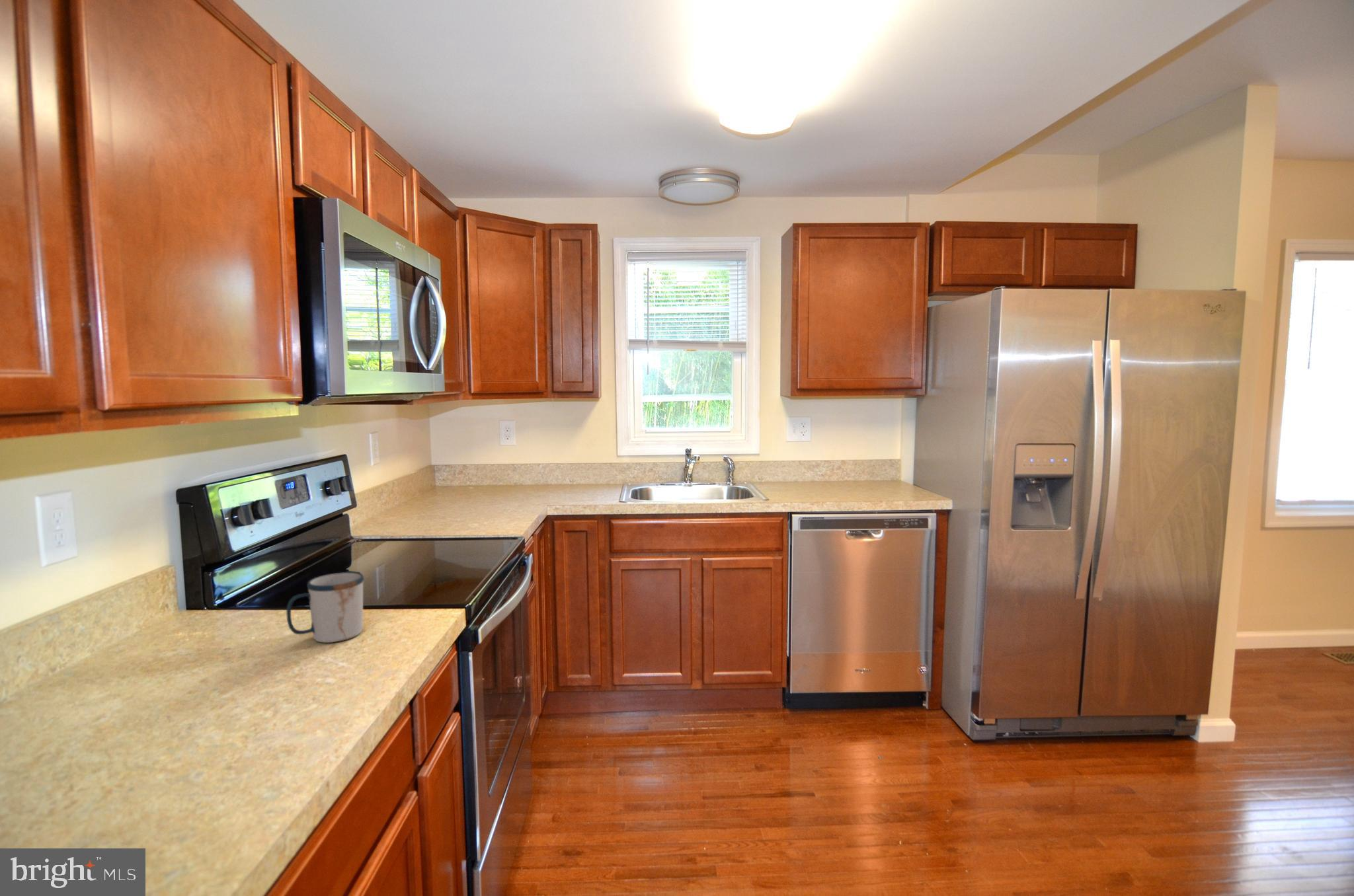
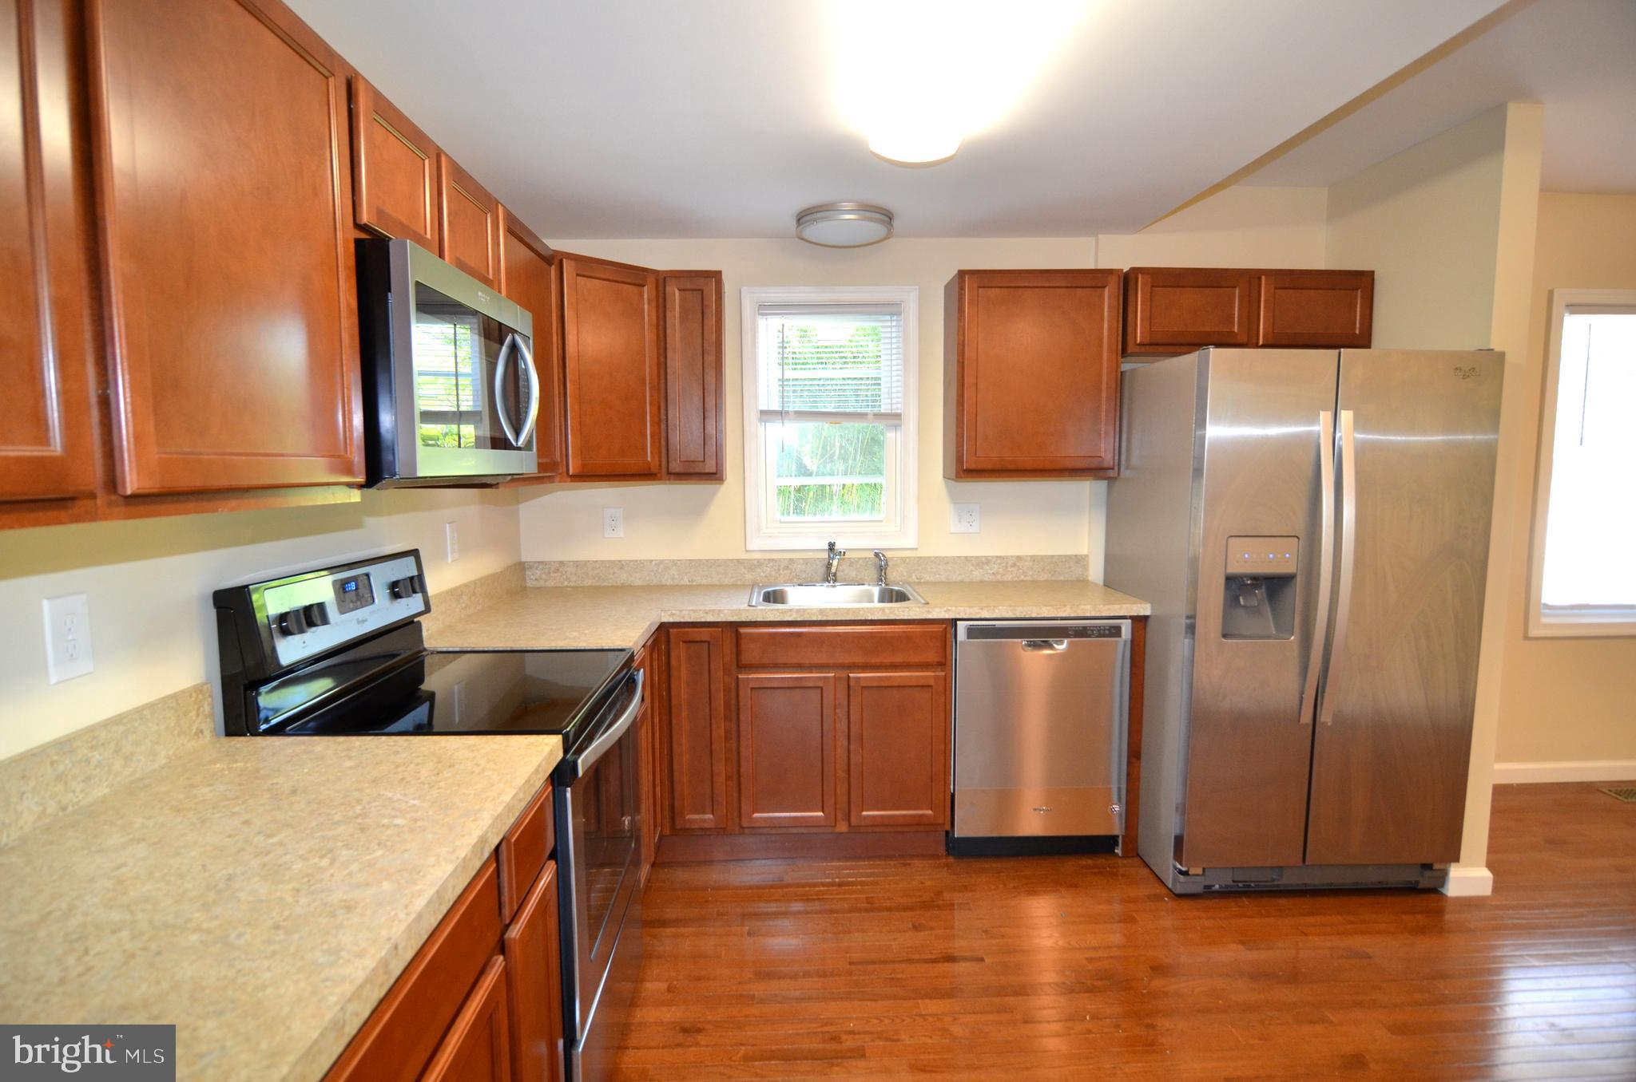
- mug (331, 607)
